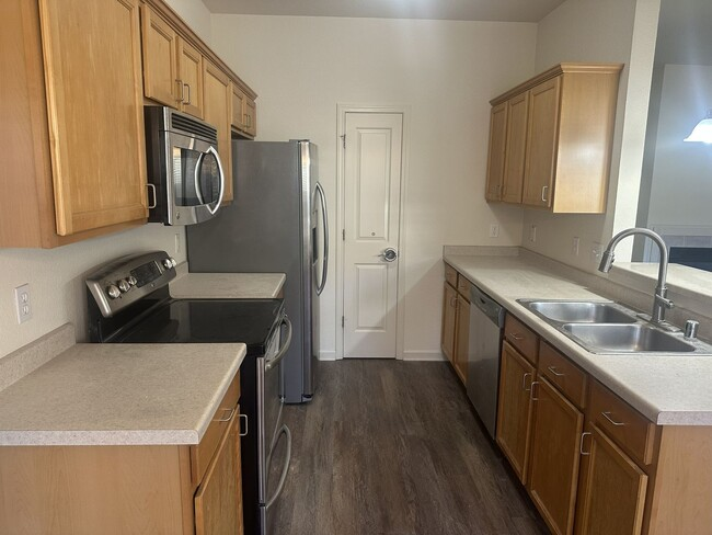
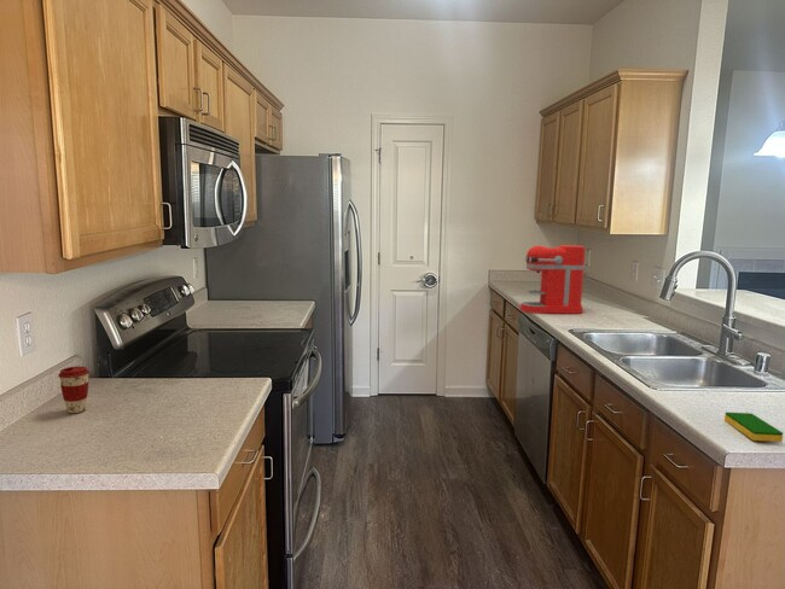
+ coffee cup (75, 389)
+ dish sponge (752, 426)
+ coffee maker (552, 278)
